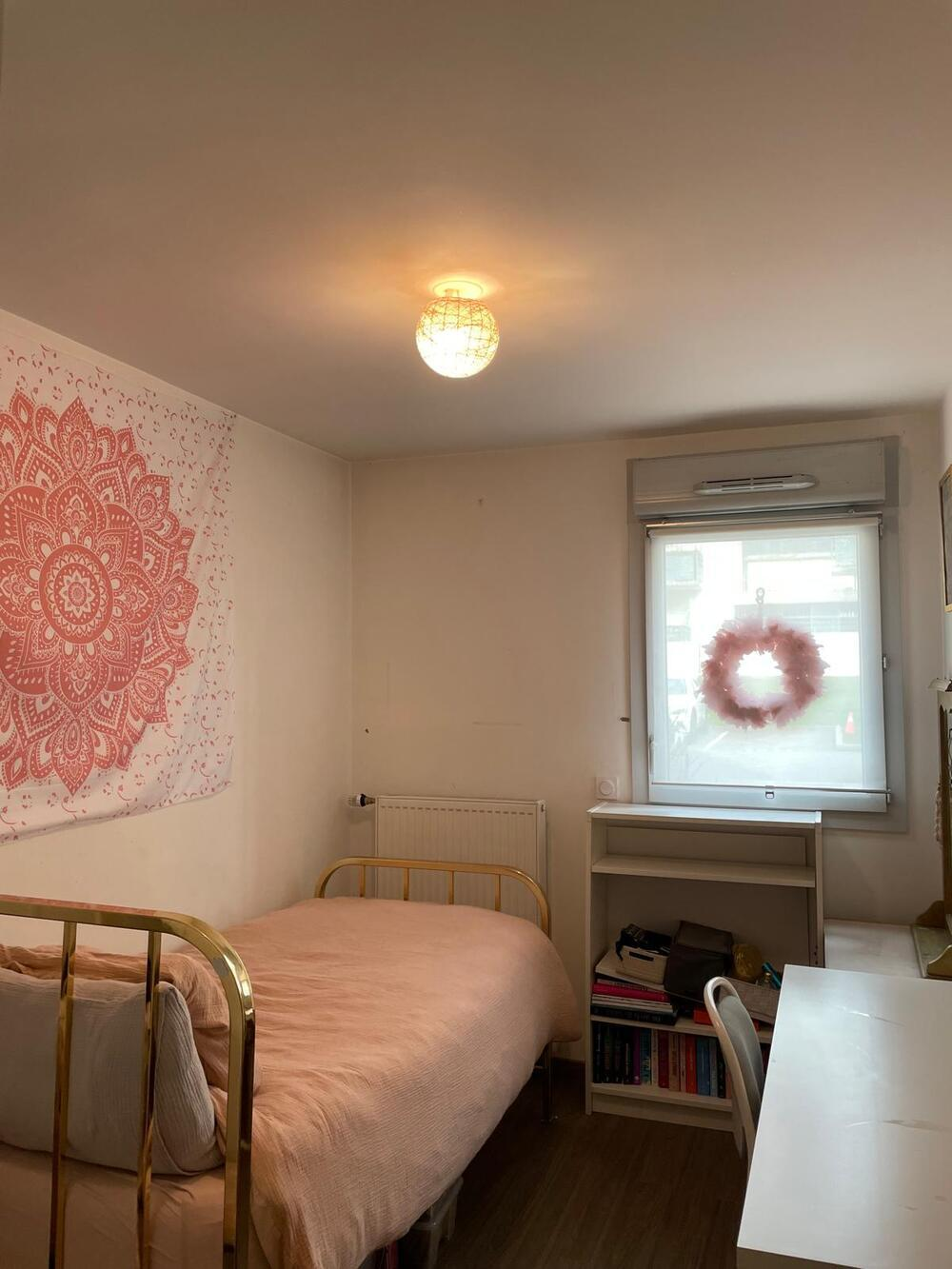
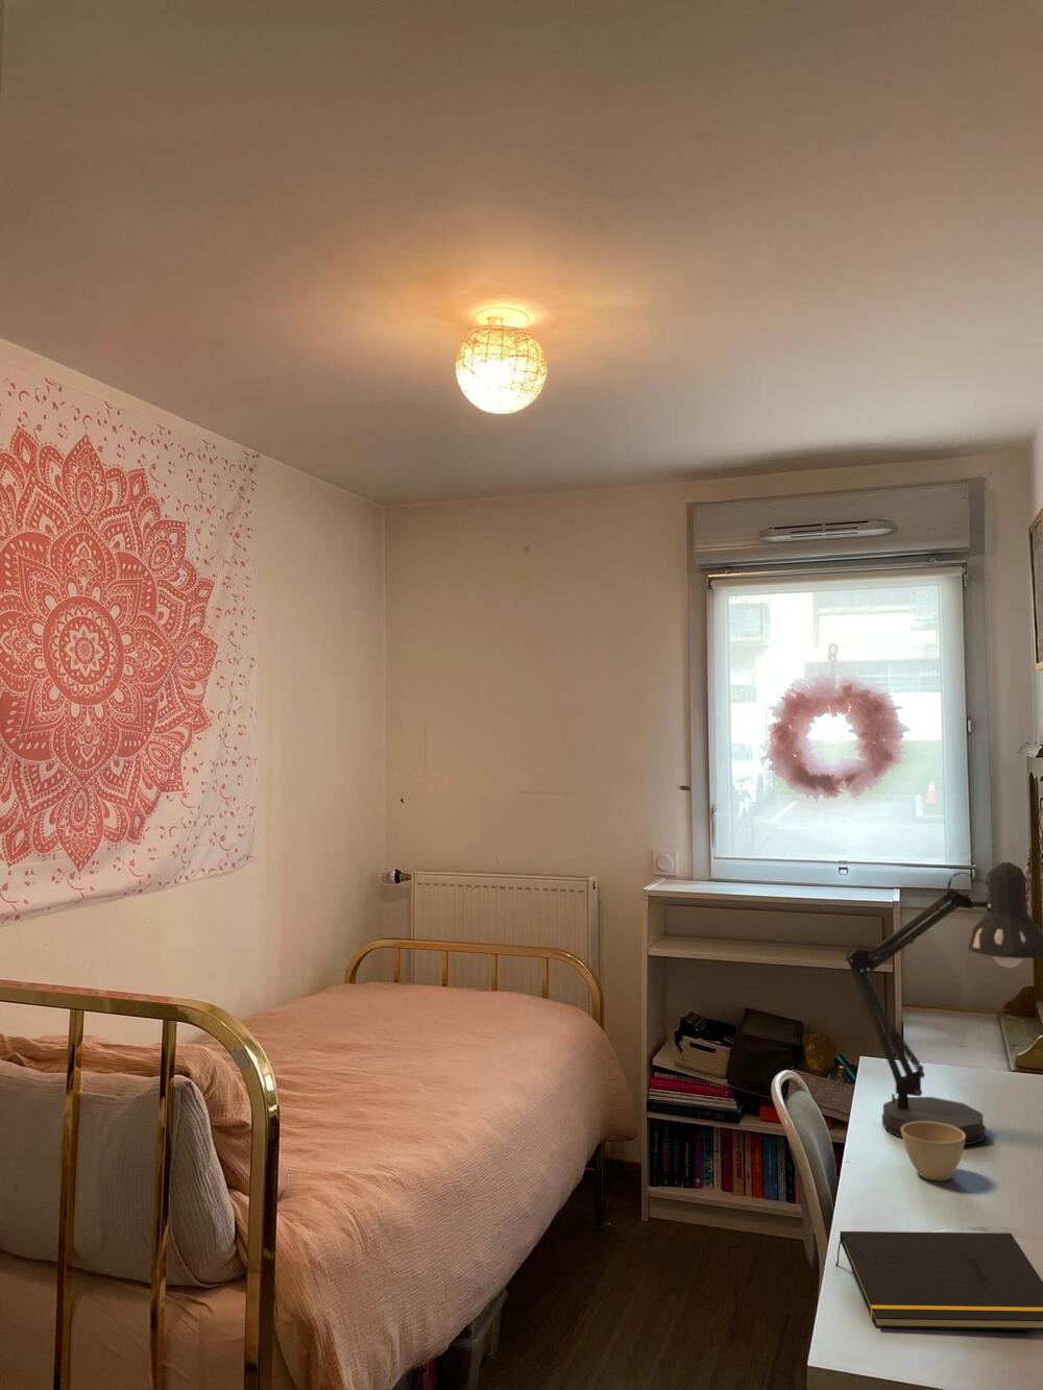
+ notepad (947, 1277)
+ desk lamp (971, 951)
+ flower pot (932, 1153)
